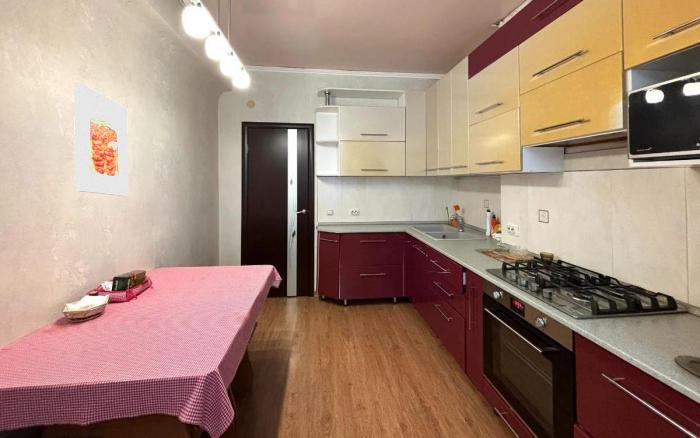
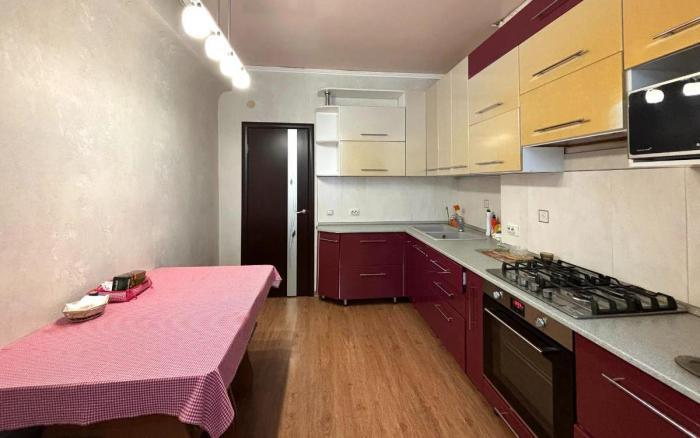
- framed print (104, 145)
